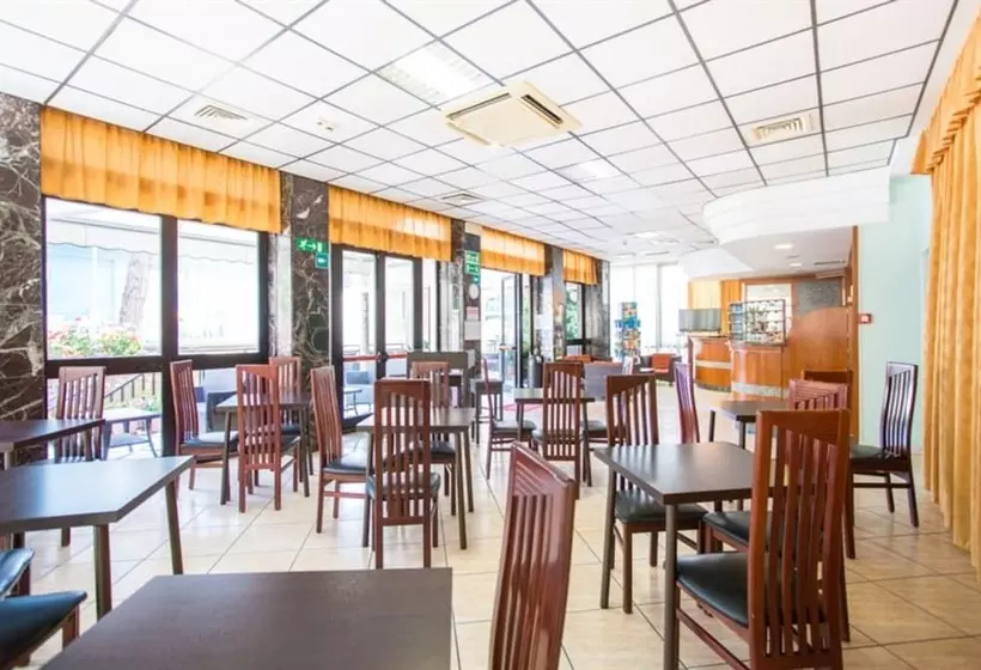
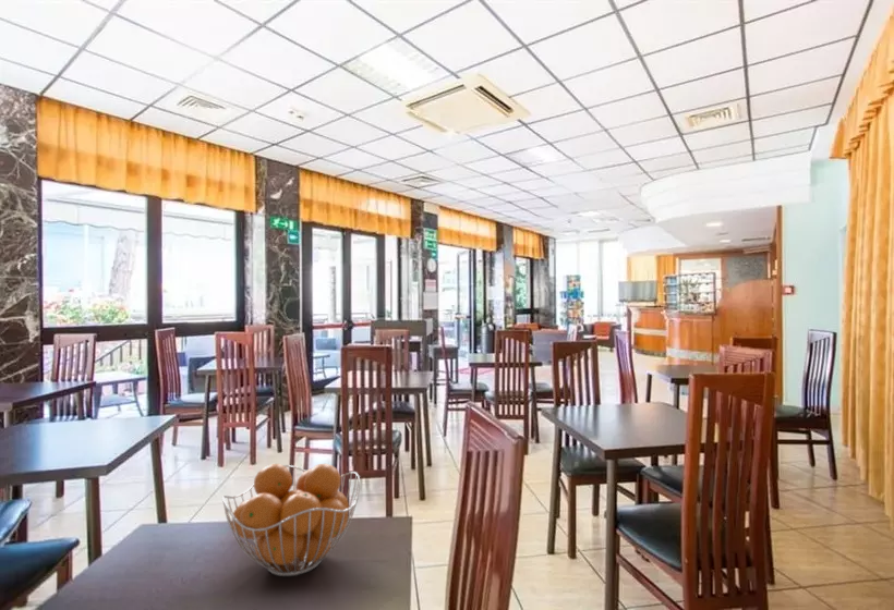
+ fruit basket (294, 513)
